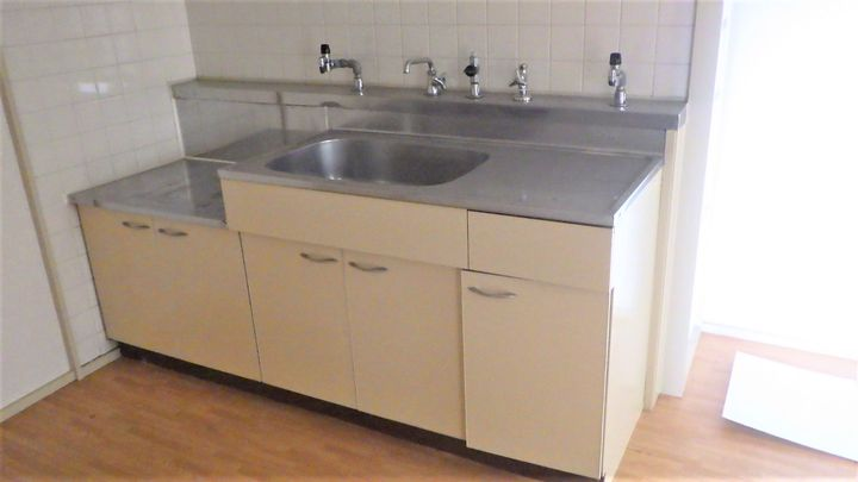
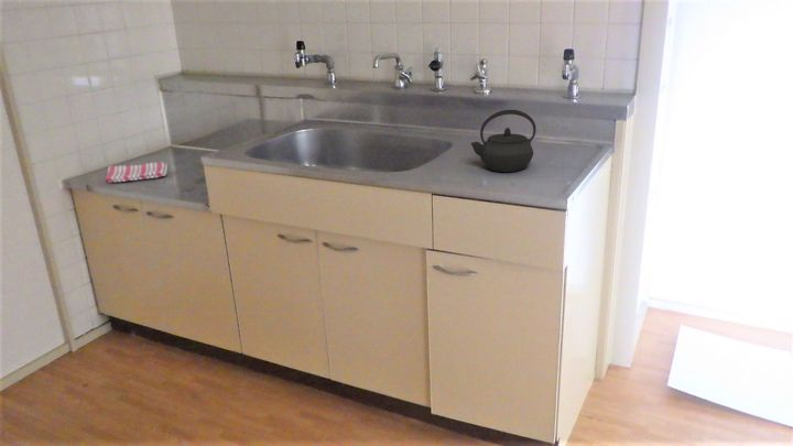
+ kettle (502, 139)
+ dish towel (137, 171)
